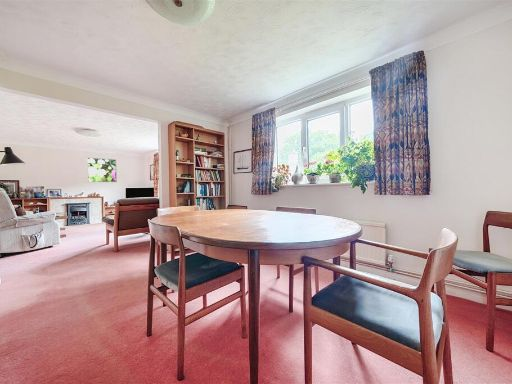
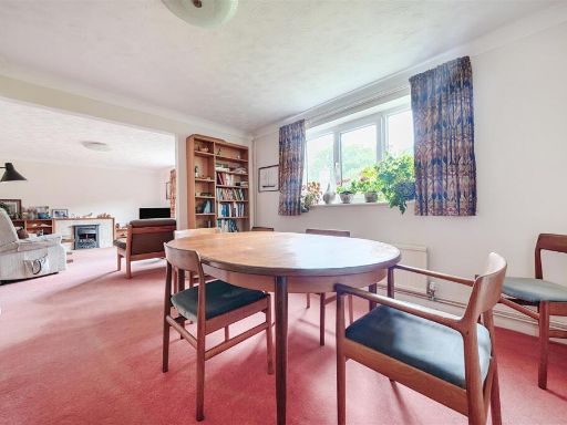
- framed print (102, 170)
